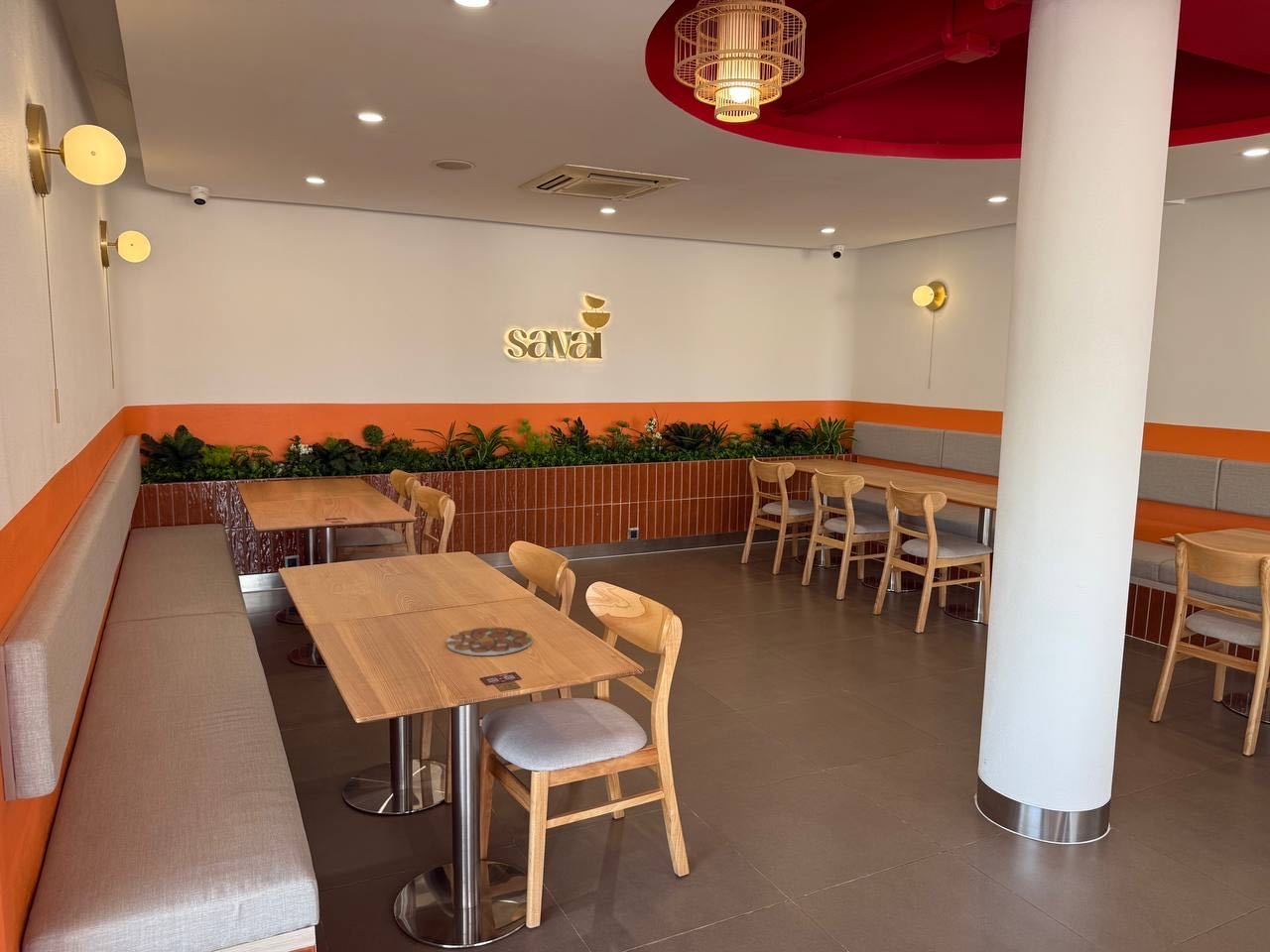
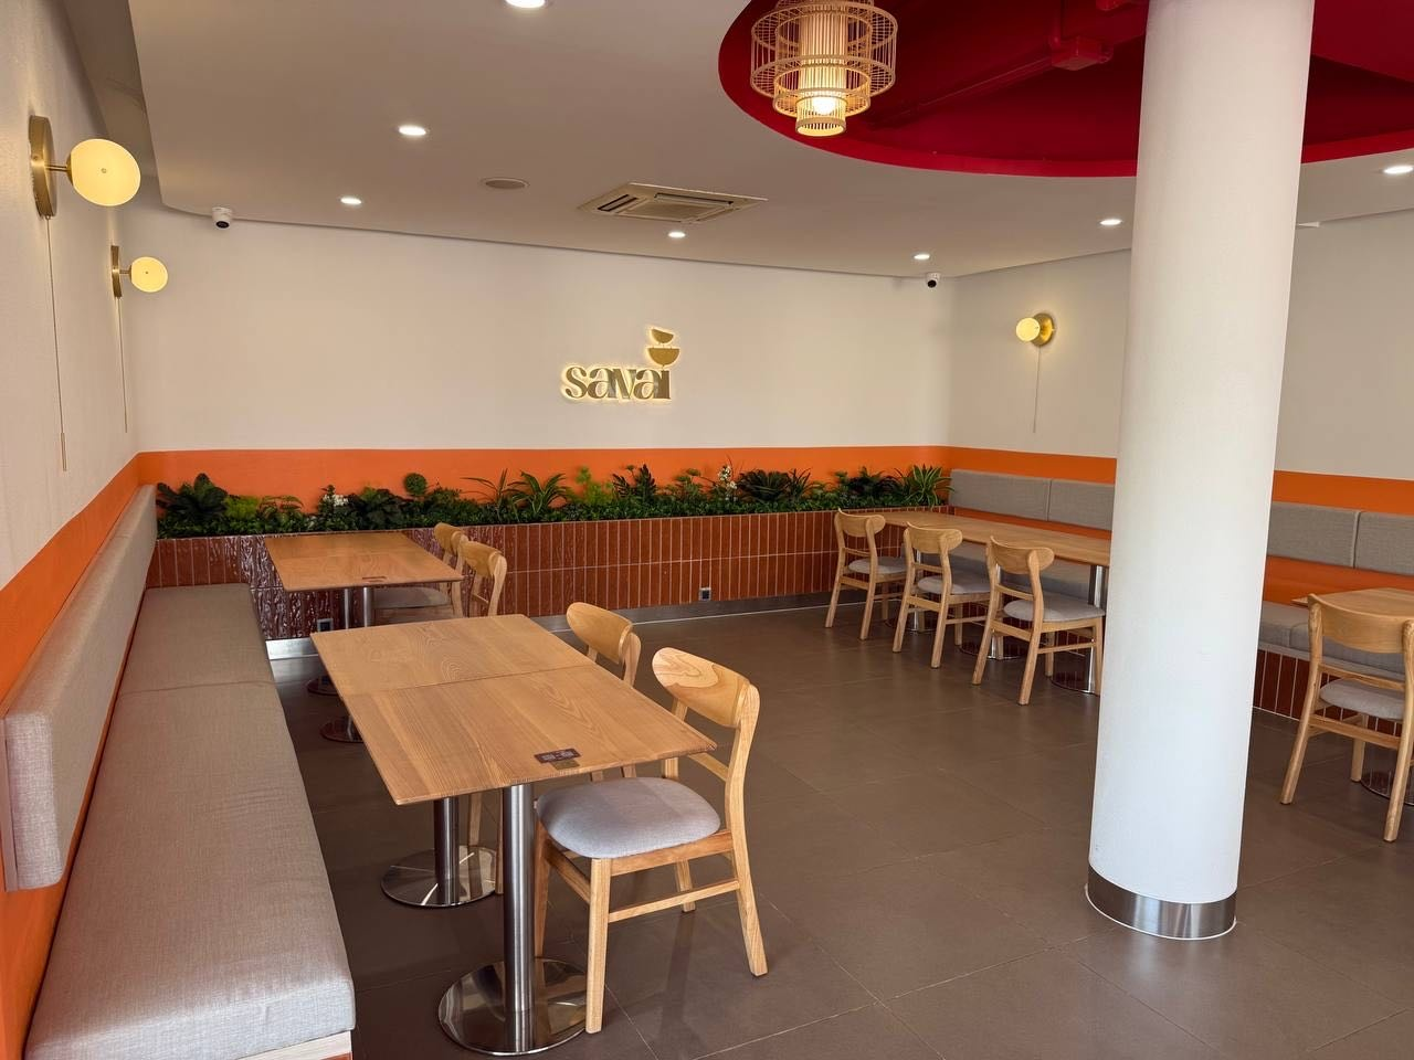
- plate (489, 641)
